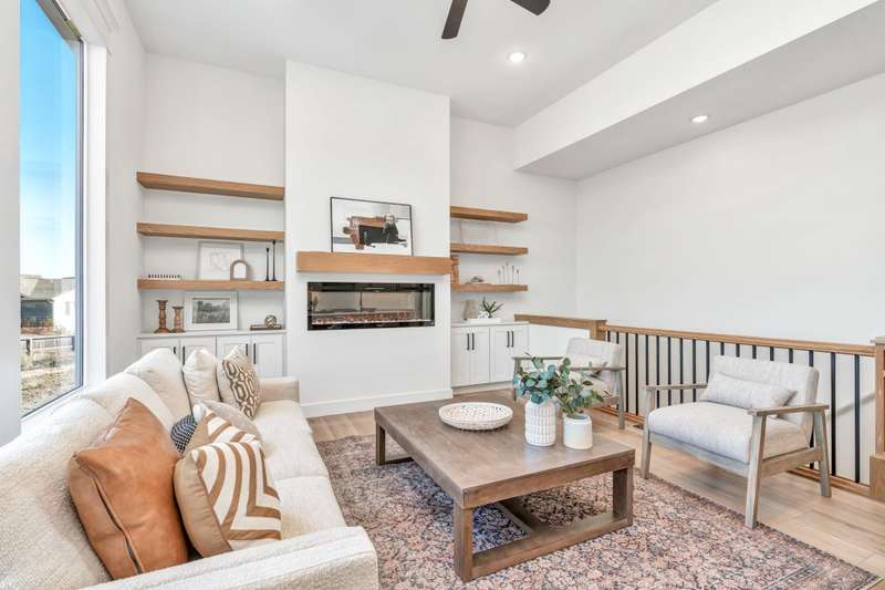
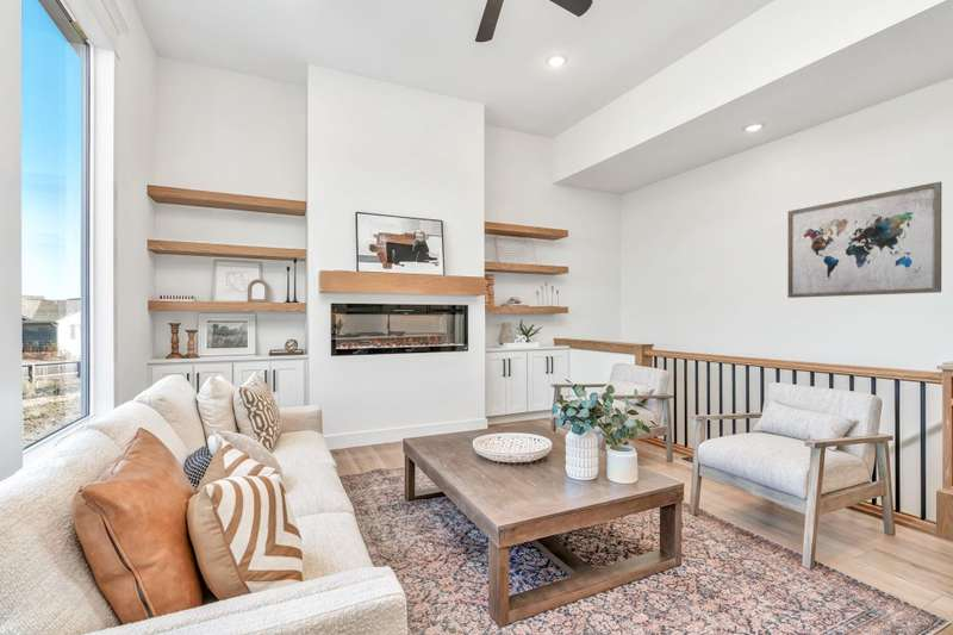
+ wall art (855, 247)
